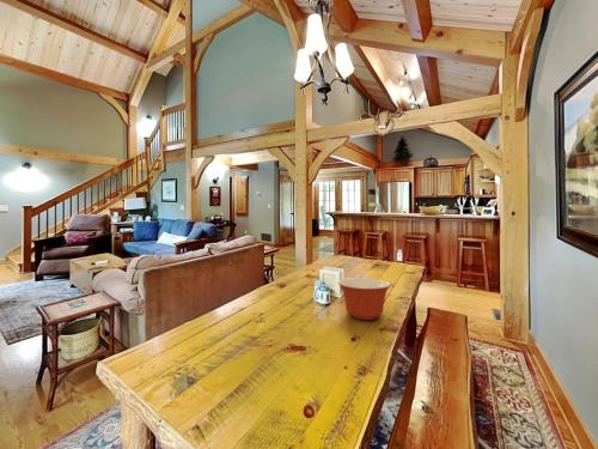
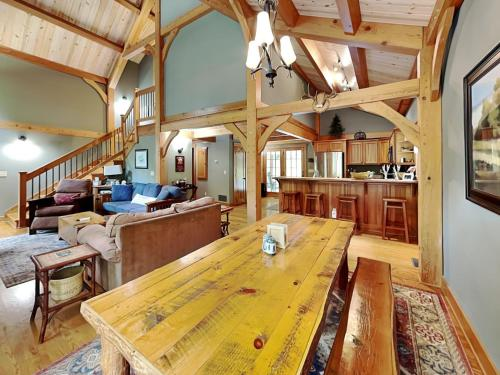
- mixing bowl (364, 298)
